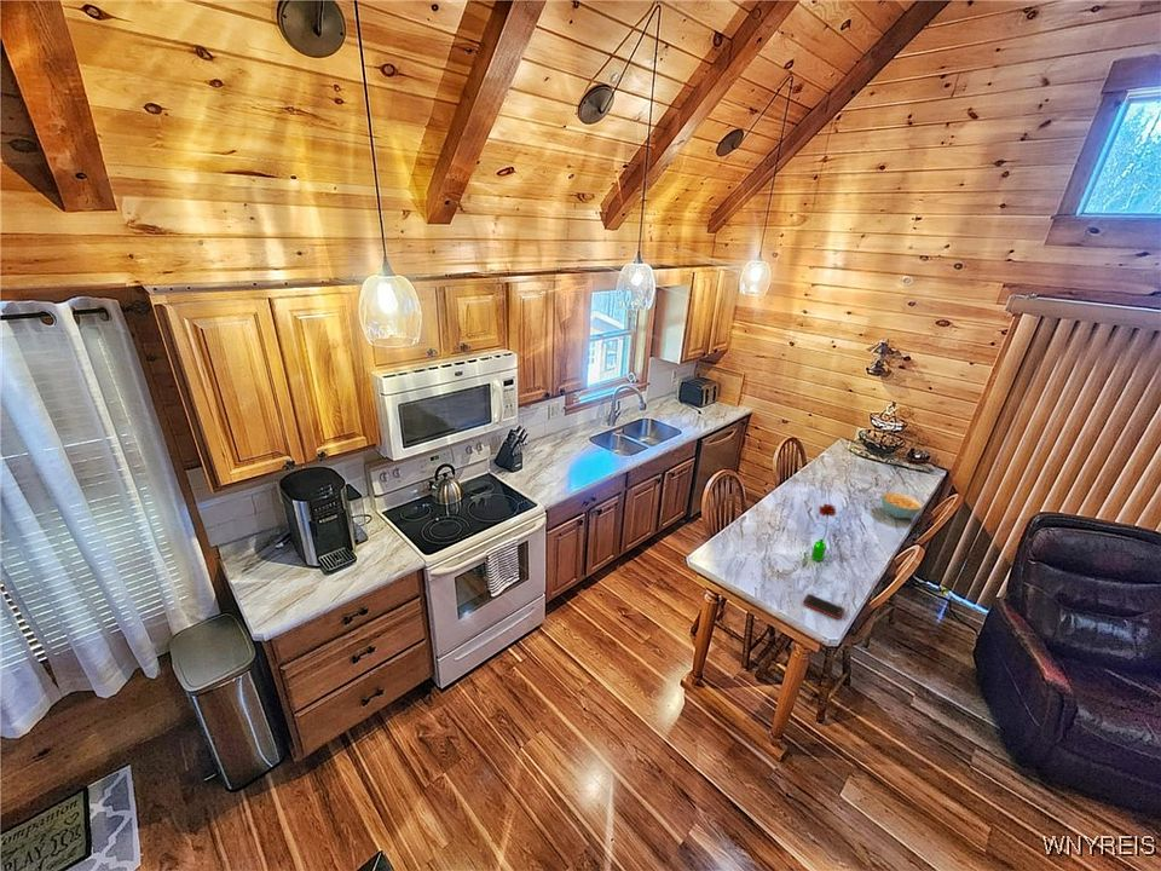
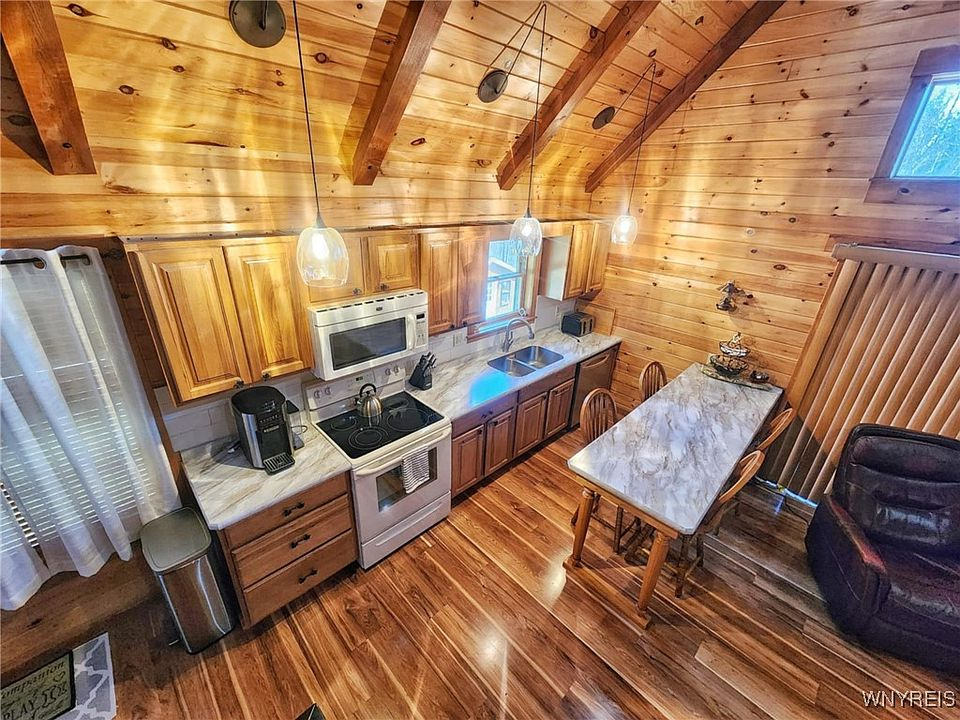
- flower (825, 532)
- cereal bowl (899, 507)
- cell phone (822, 606)
